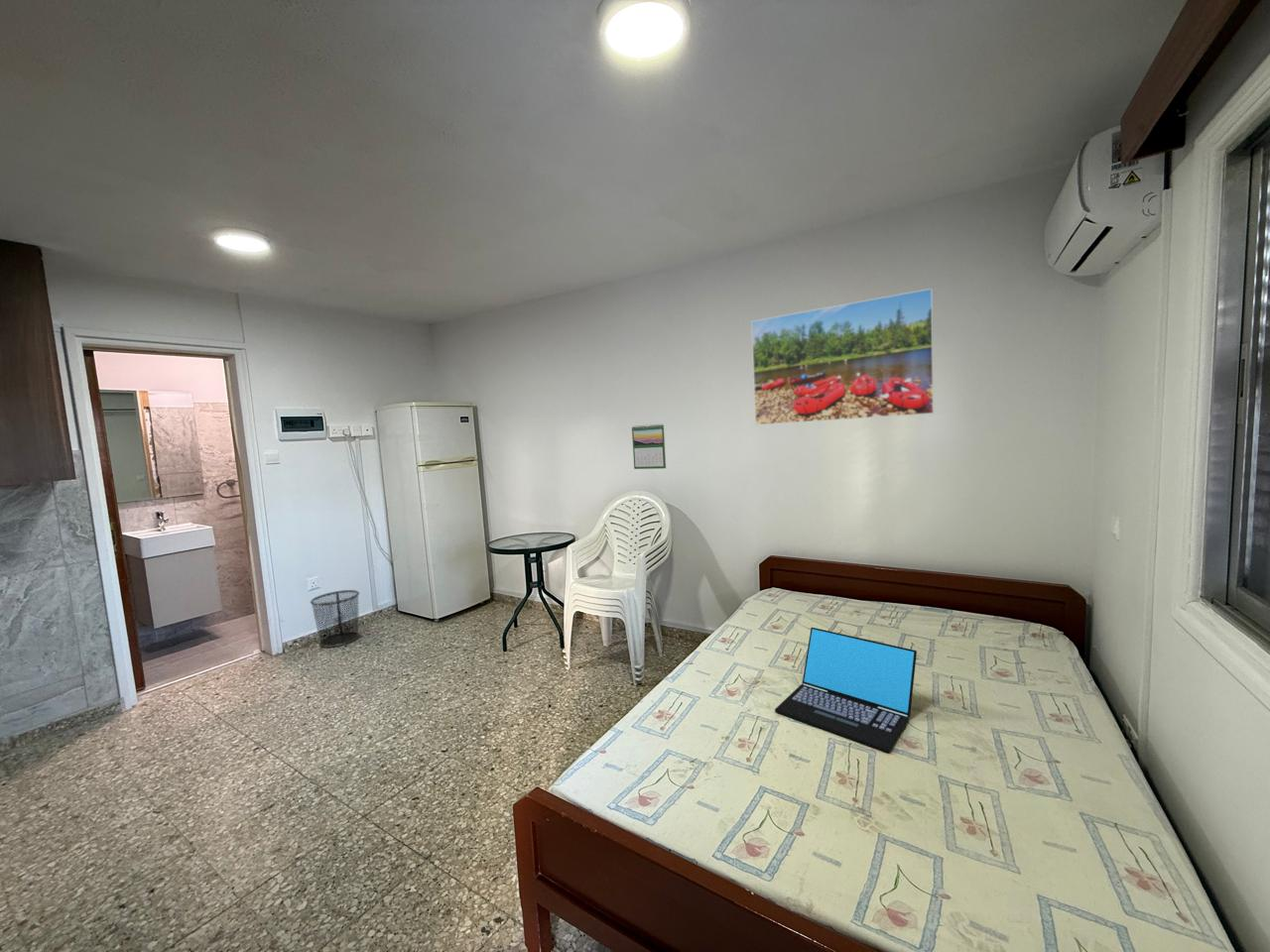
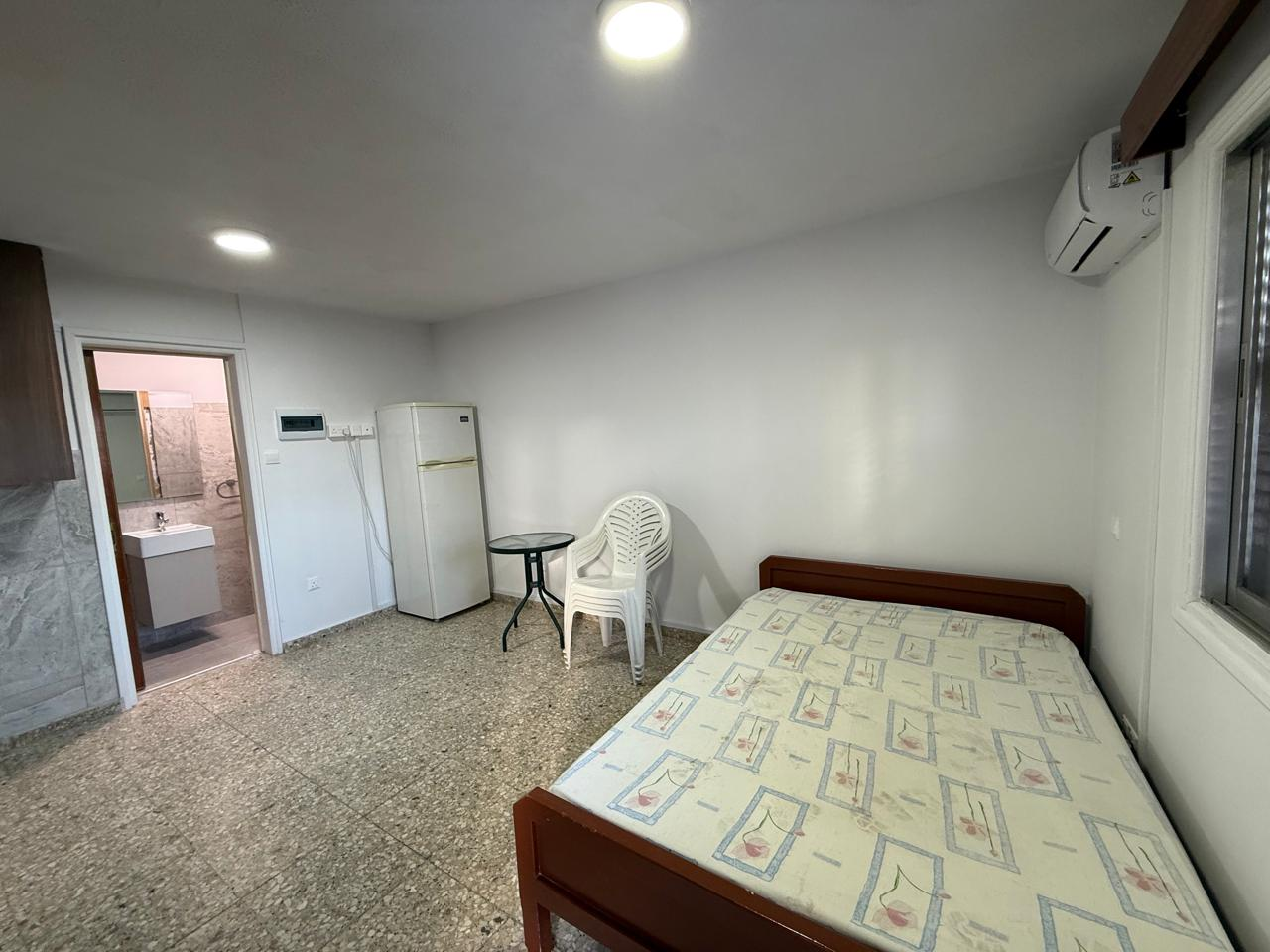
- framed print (835, 363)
- laptop (844, 681)
- calendar (648, 446)
- waste bin (337, 618)
